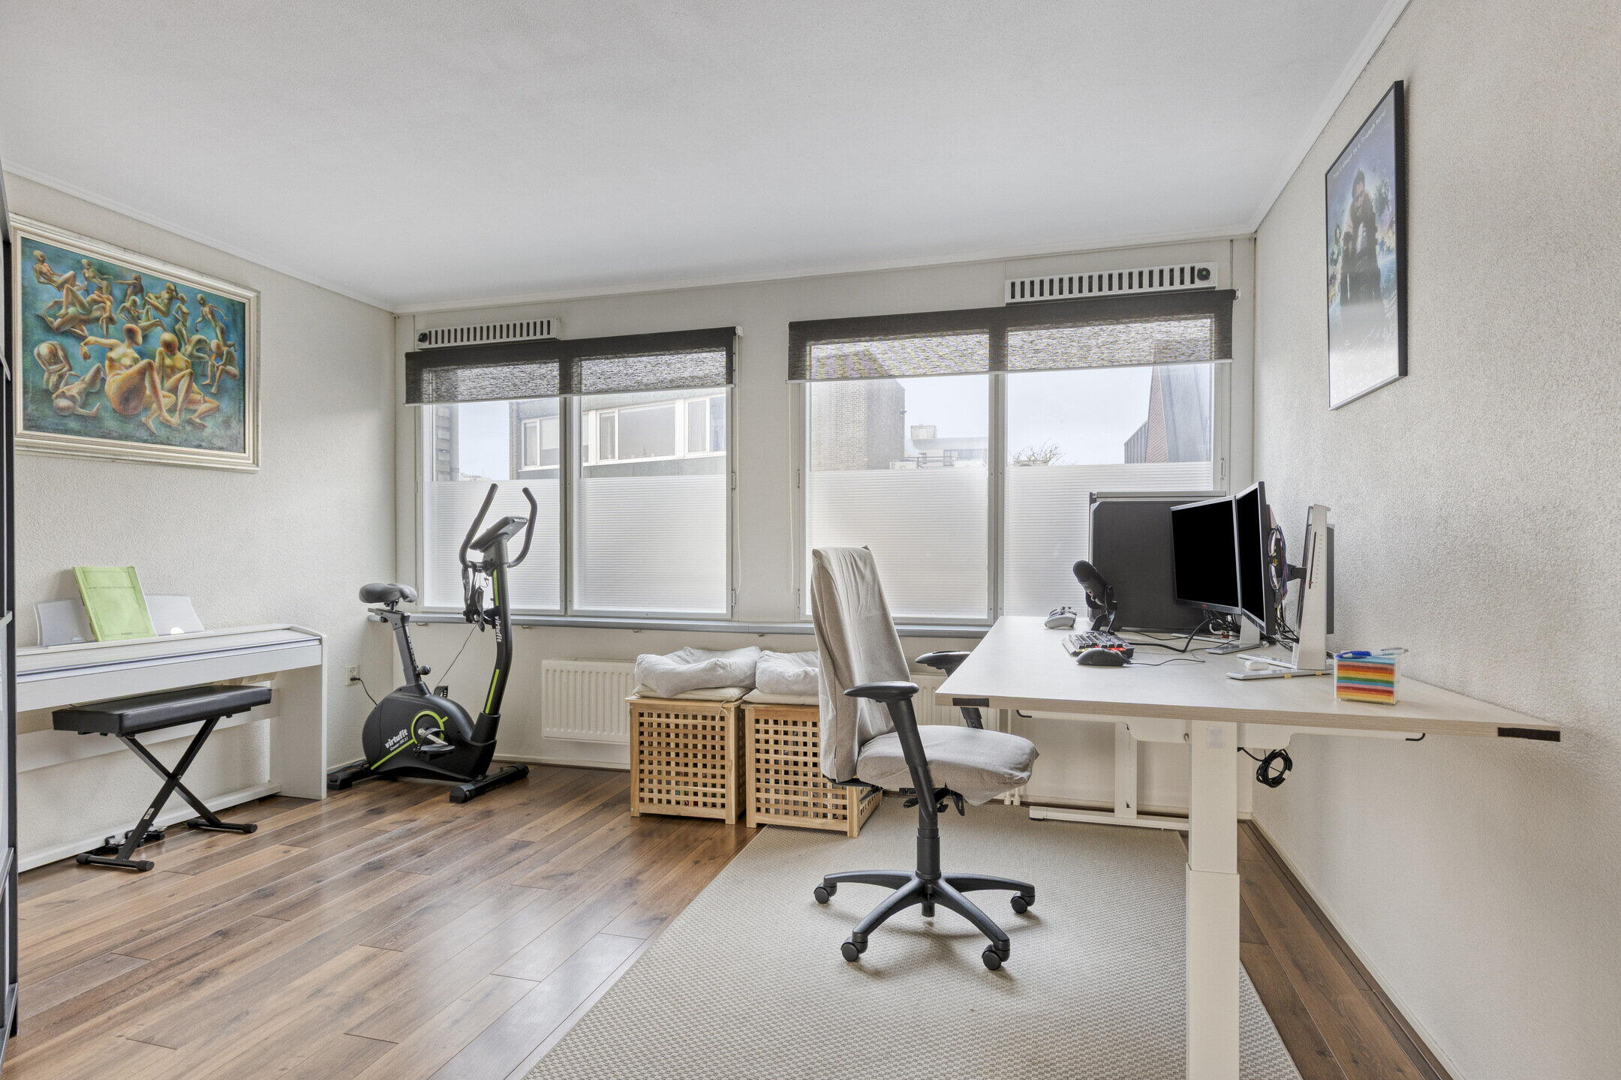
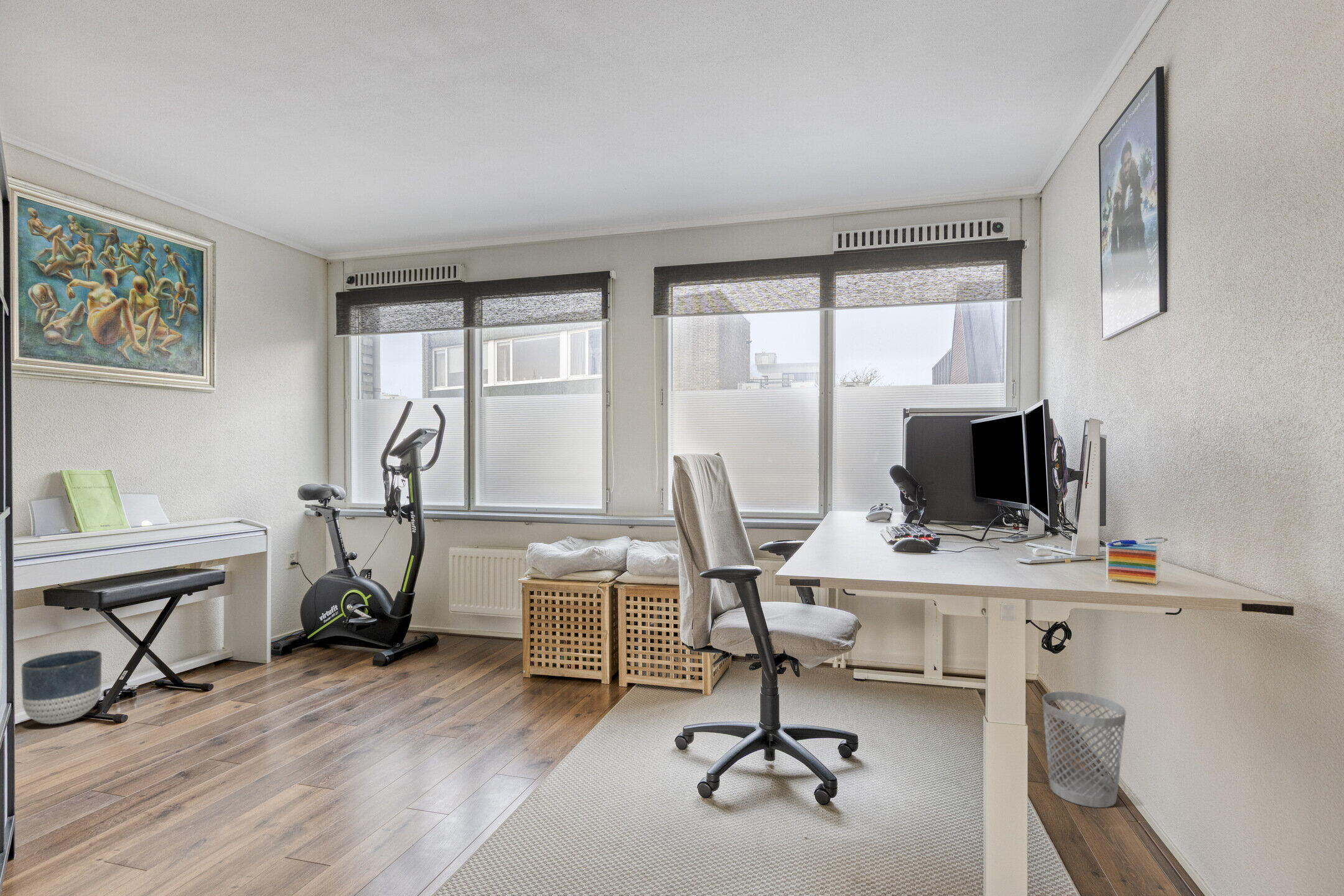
+ planter (62, 689)
+ wastebasket (1082, 749)
